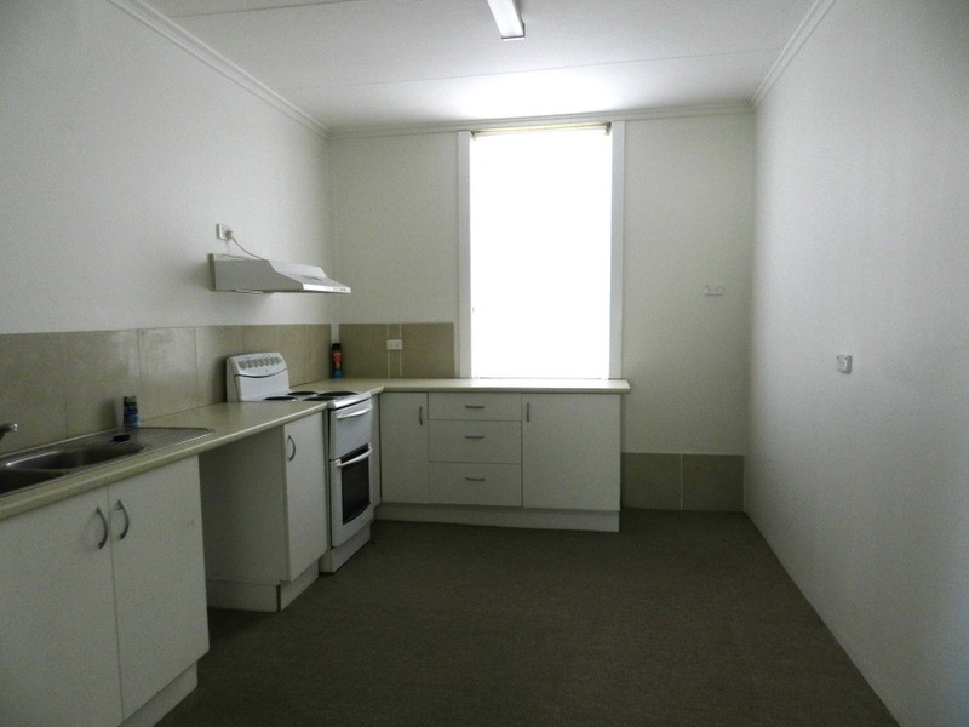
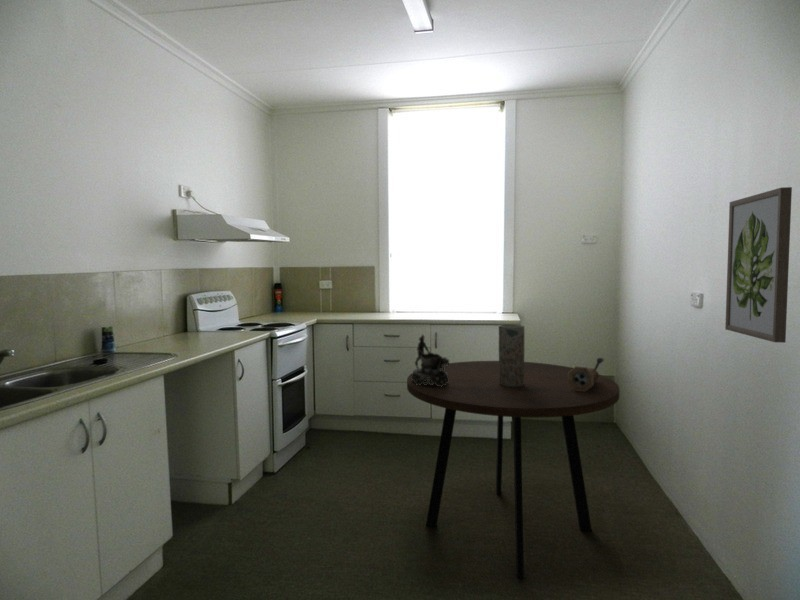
+ wall art (755, 266)
+ pepper mill (589, 372)
+ dining table (501, 454)
+ decorative bowl (433, 359)
+ vase (511, 354)
